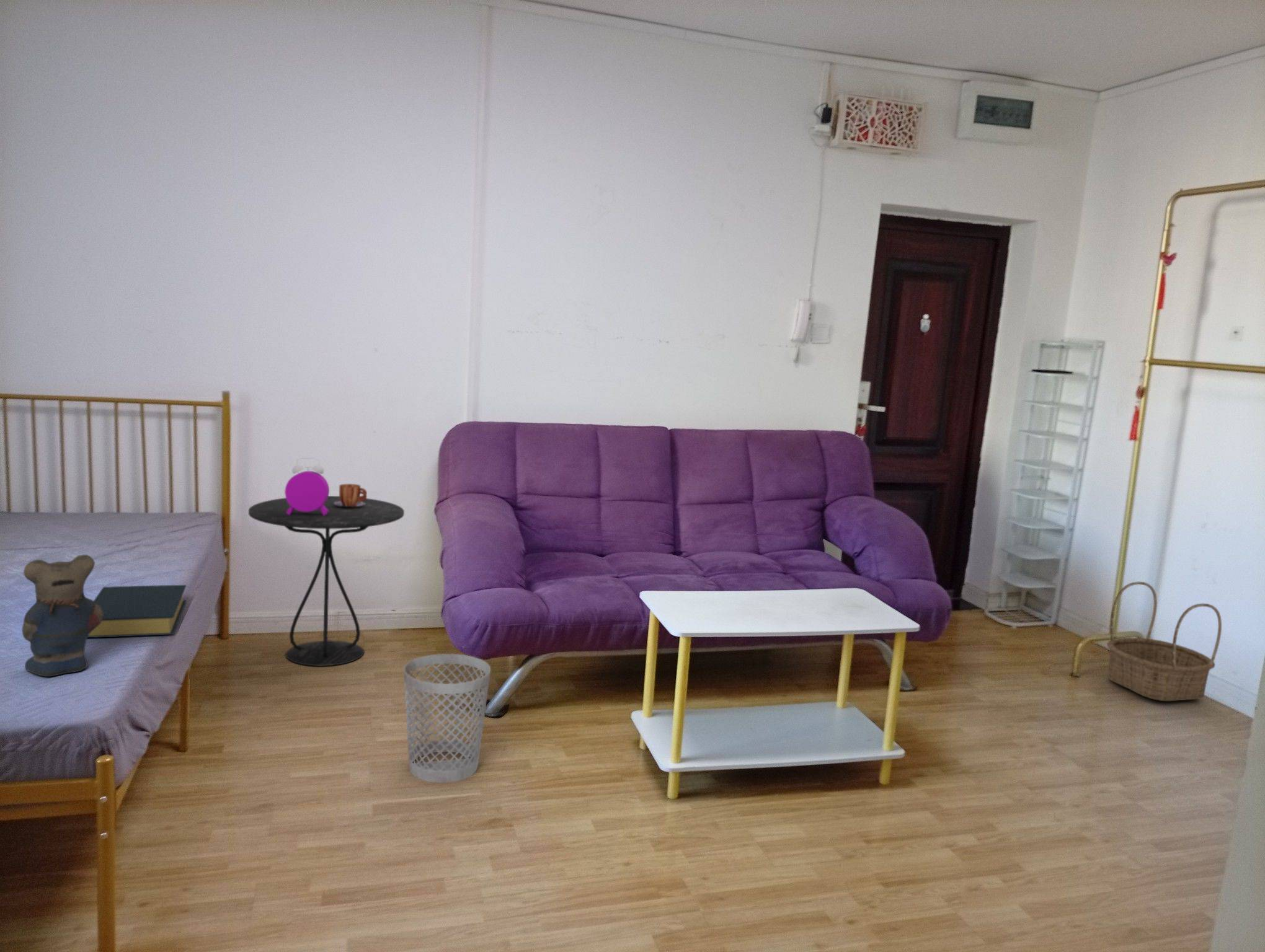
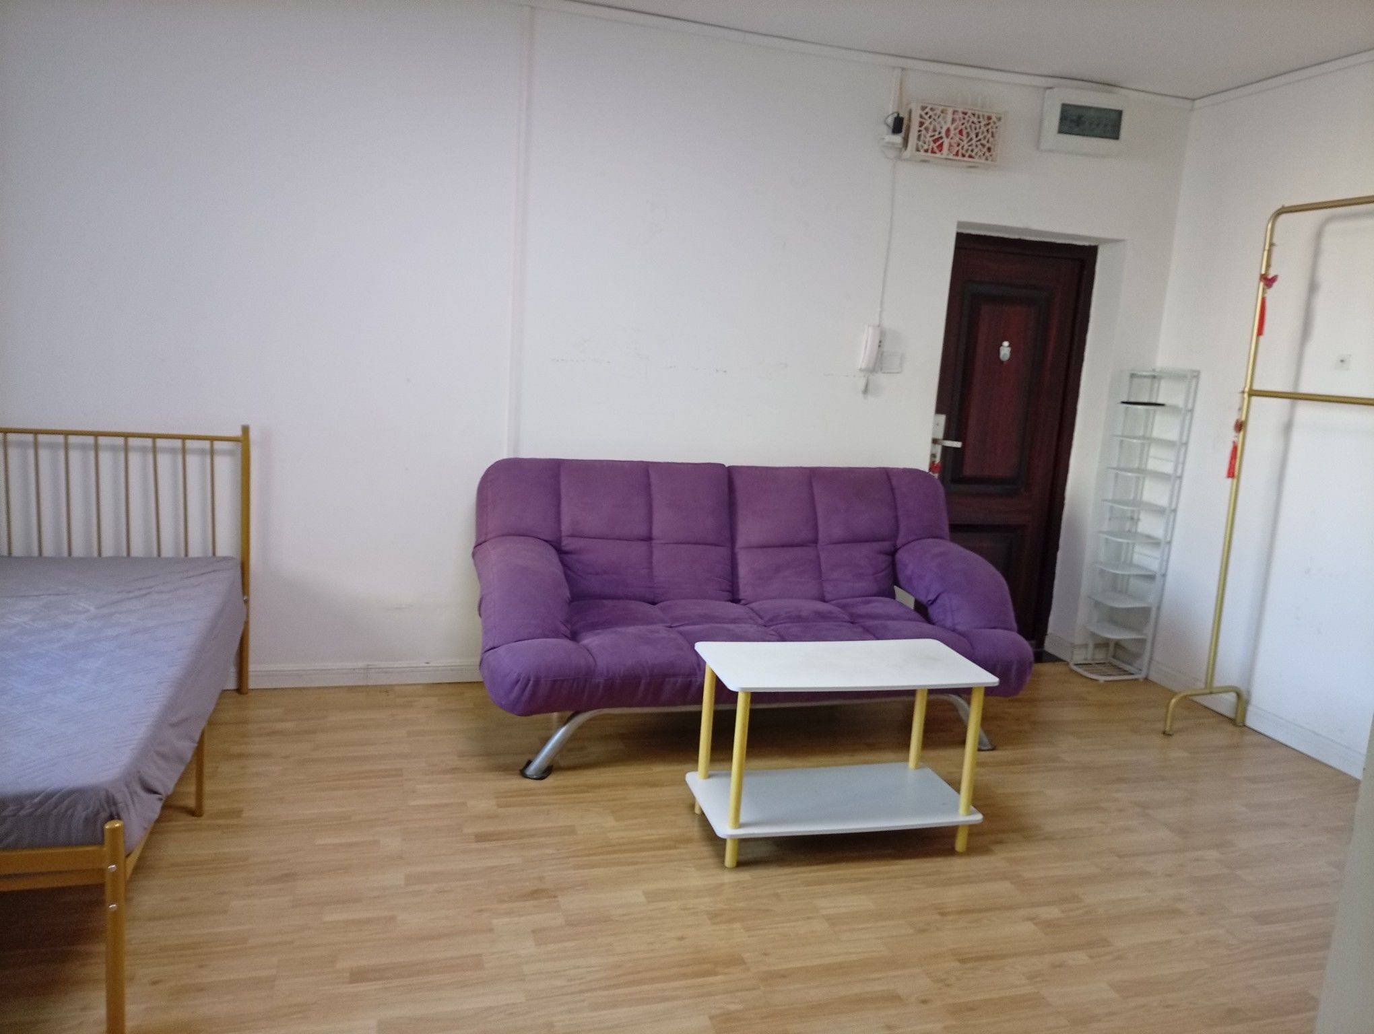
- wastebasket (445, 718)
- side table (326, 582)
- alarm clock (307, 485)
- teddy bear (61, 613)
- mug (350, 495)
- basket (1161, 641)
- hardback book (136, 609)
